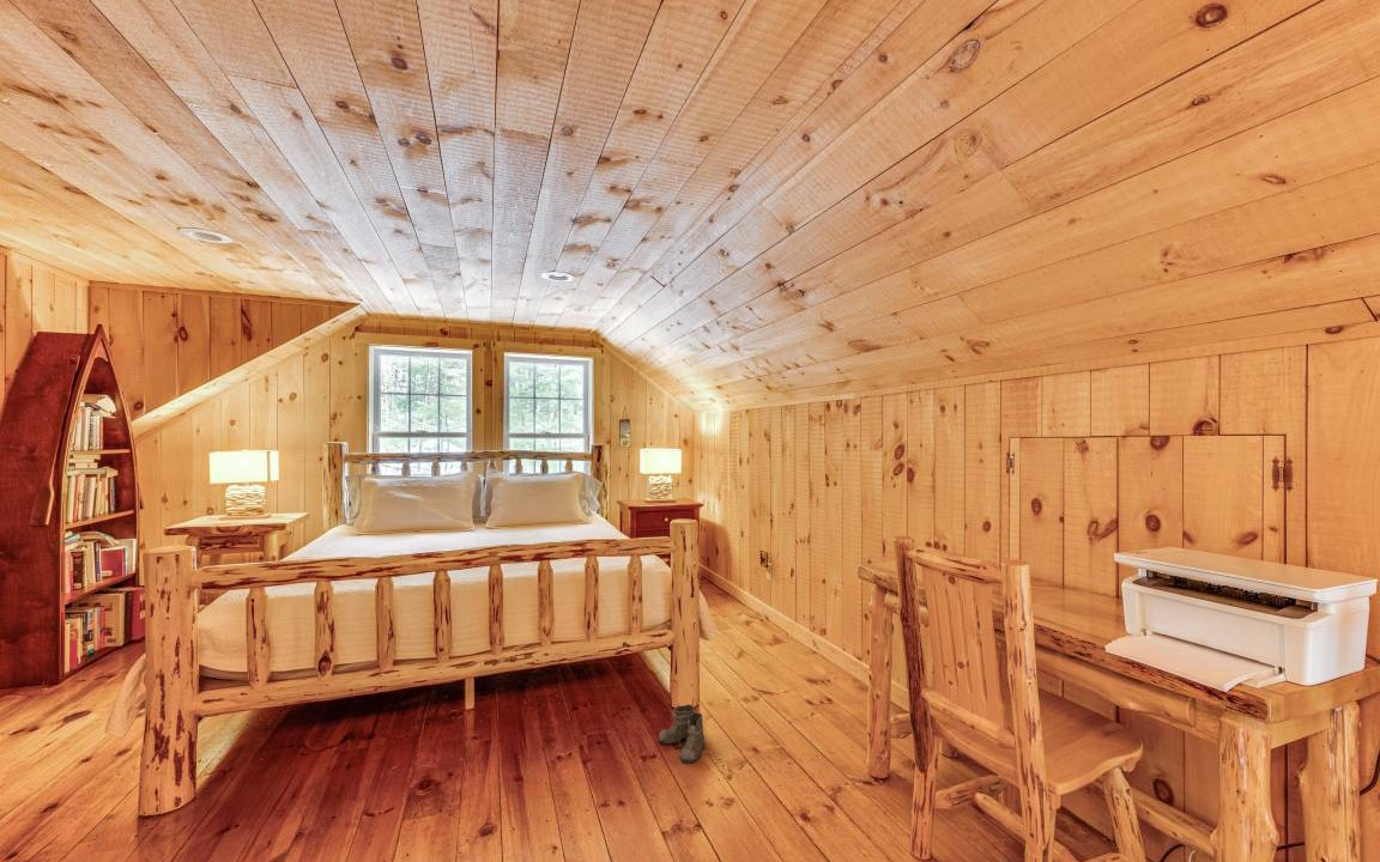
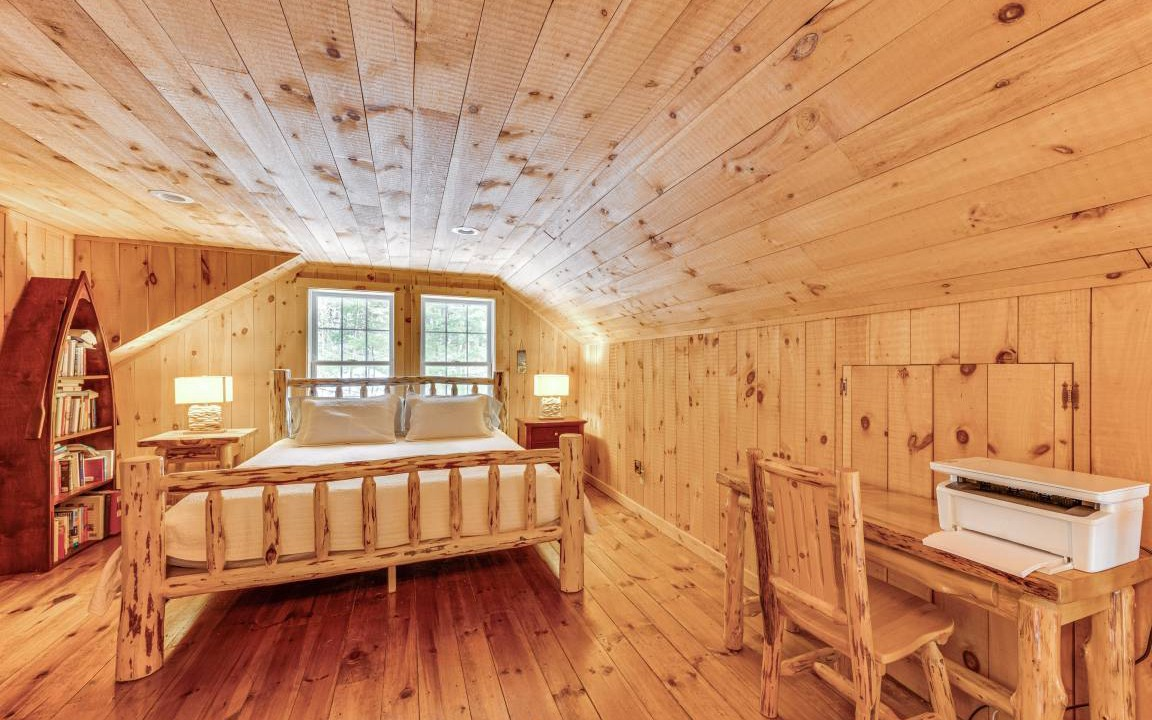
- boots (683, 729)
